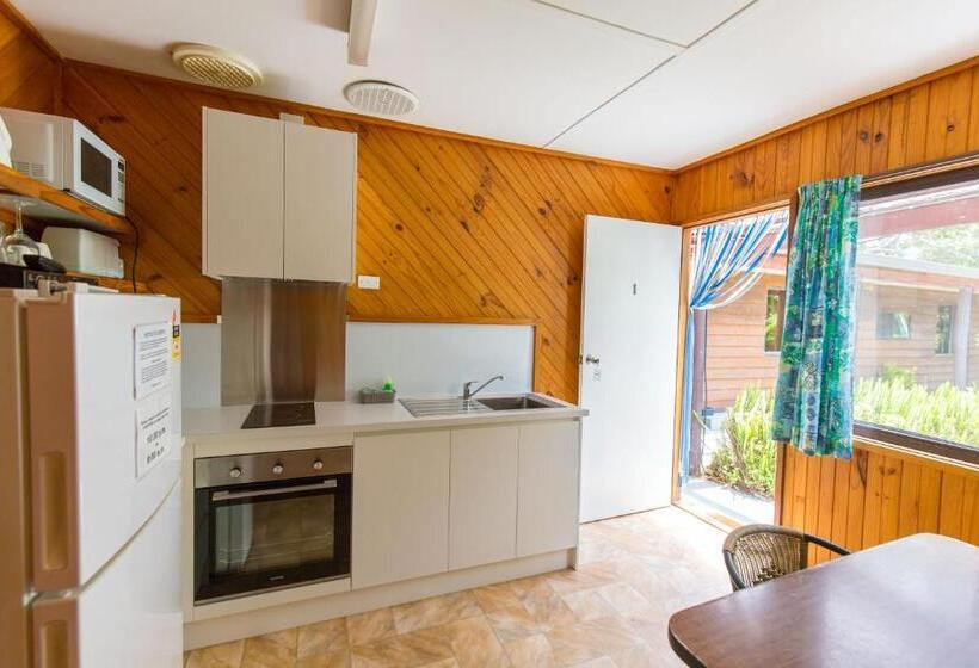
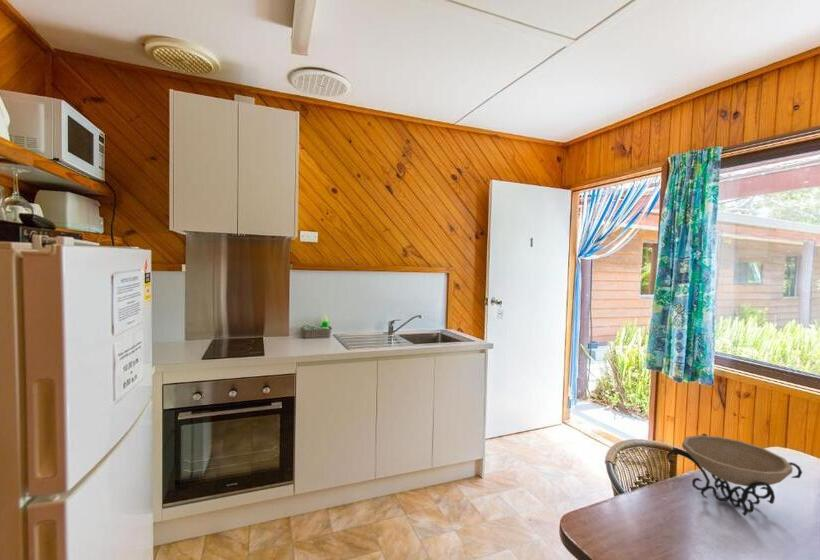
+ decorative bowl (731, 477)
